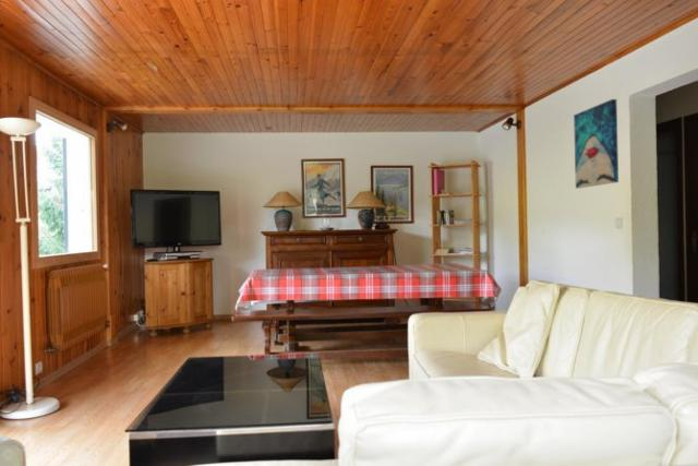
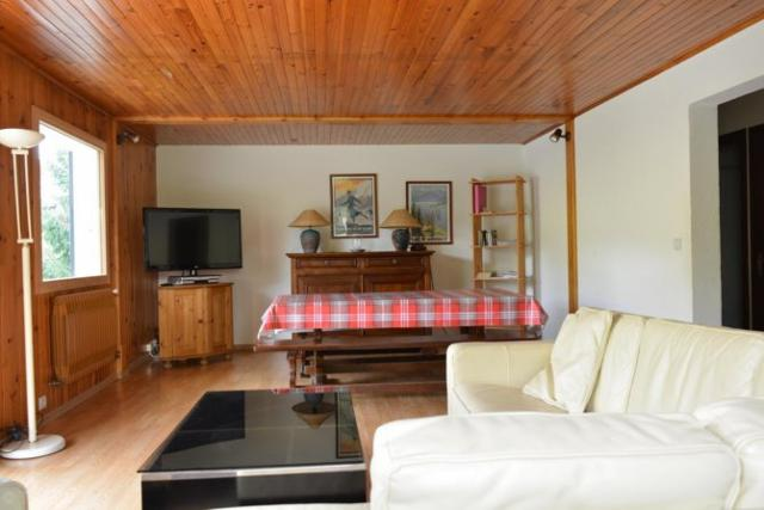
- wall art (594, 146)
